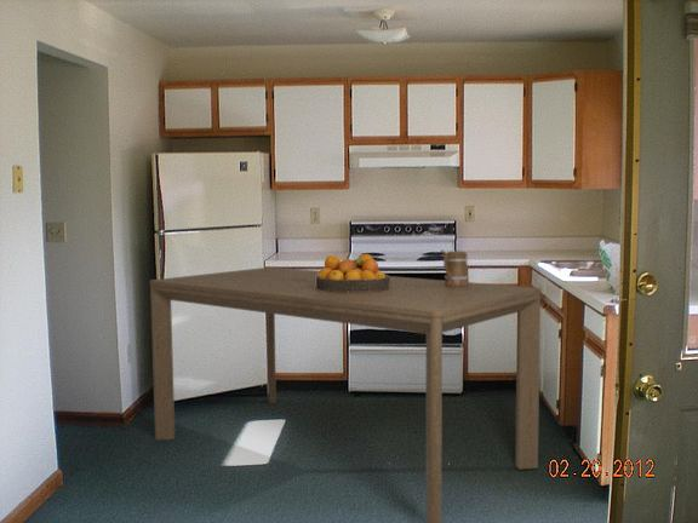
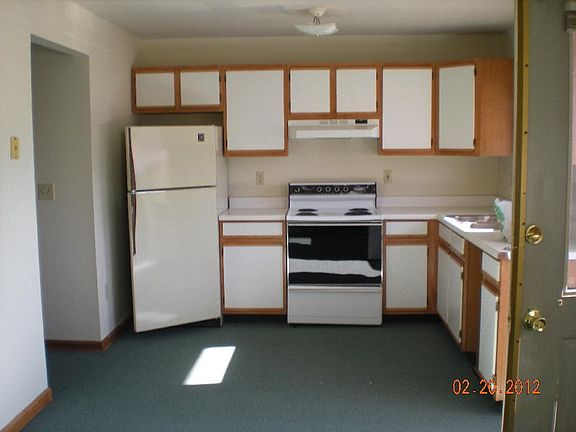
- dining table (339, 322)
- beer mug (452, 266)
- fruit bowl (353, 270)
